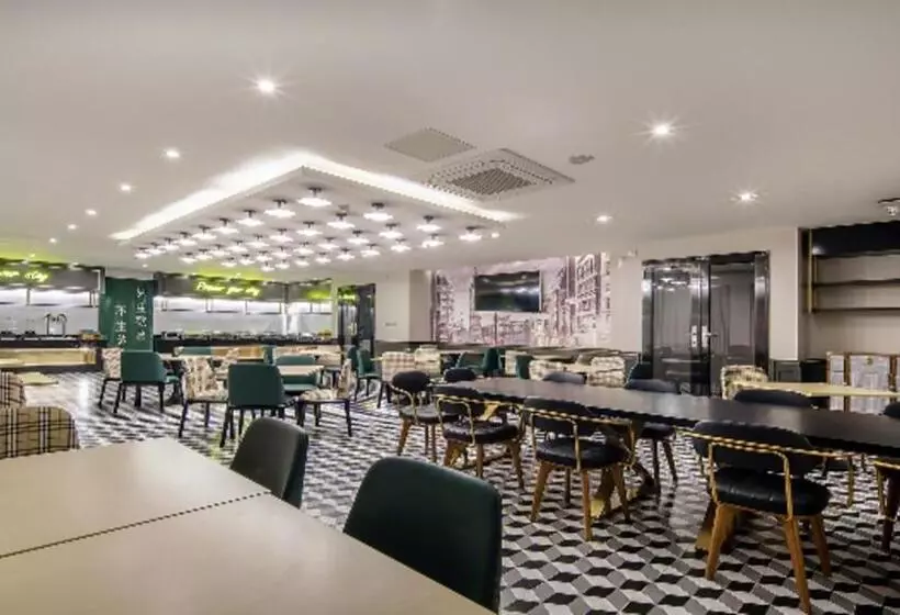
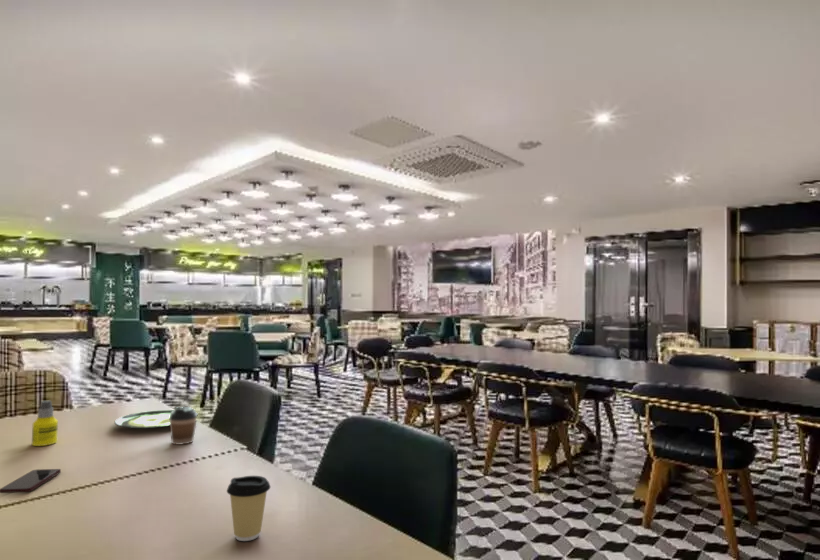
+ coffee cup (248, 507)
+ plate (155, 420)
+ smartphone (31, 480)
+ bottle (45, 422)
+ coffee cup (183, 424)
